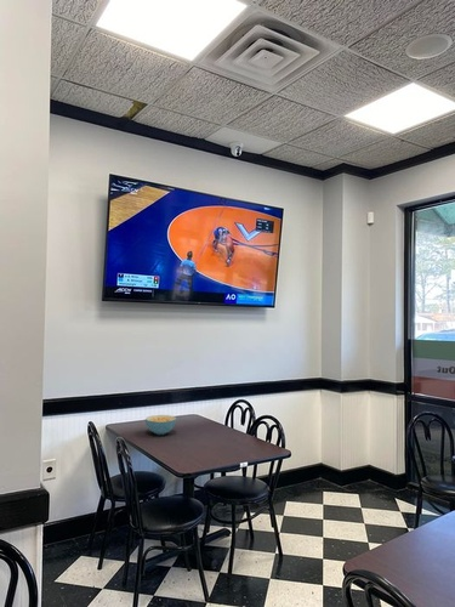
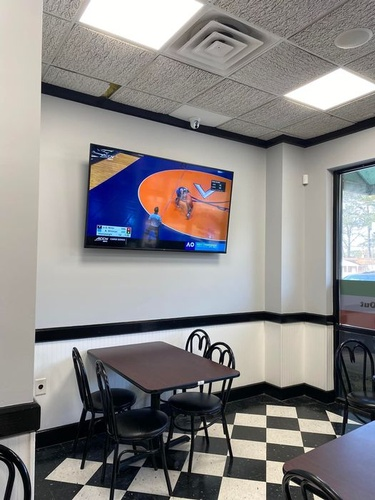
- cereal bowl (160, 425)
